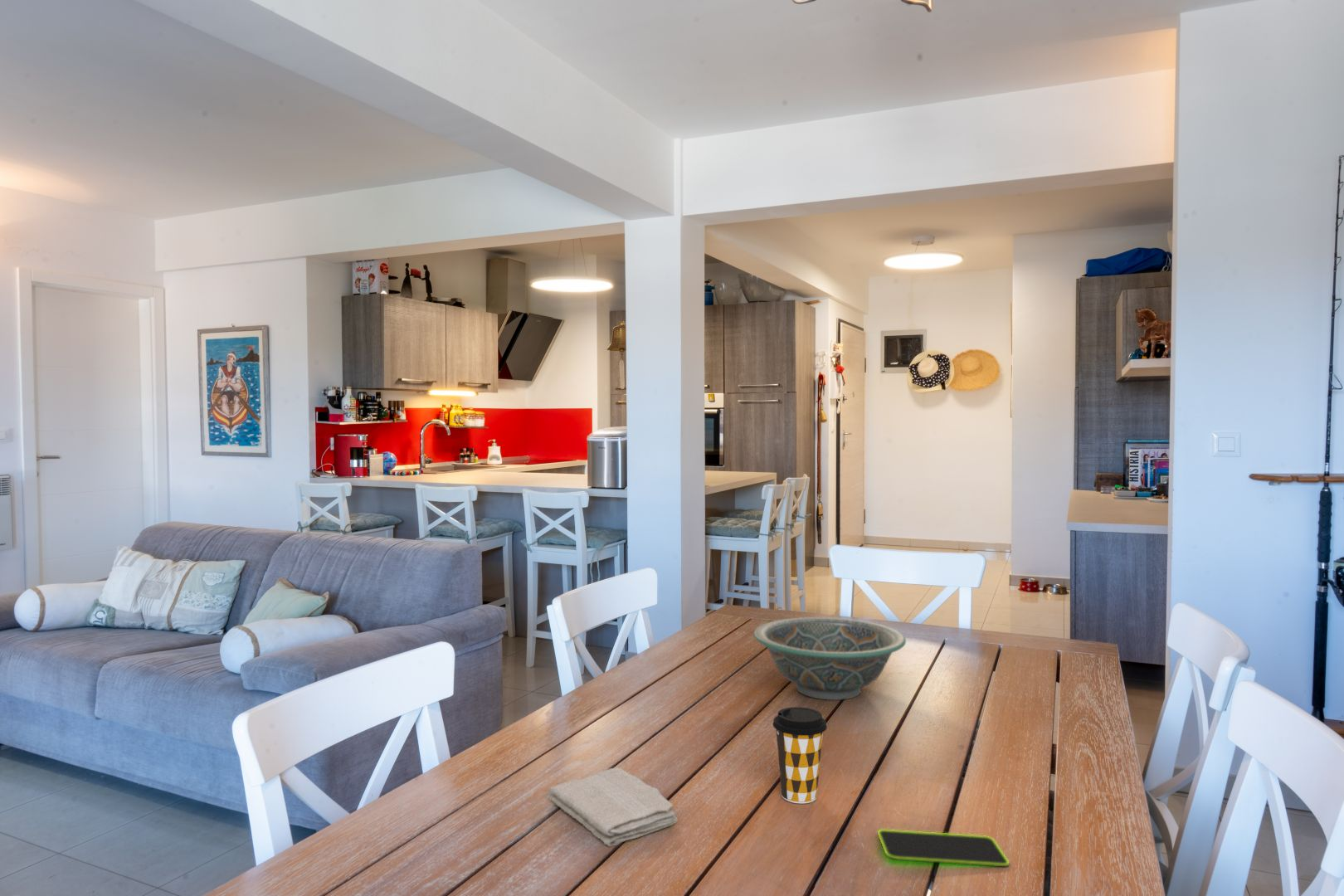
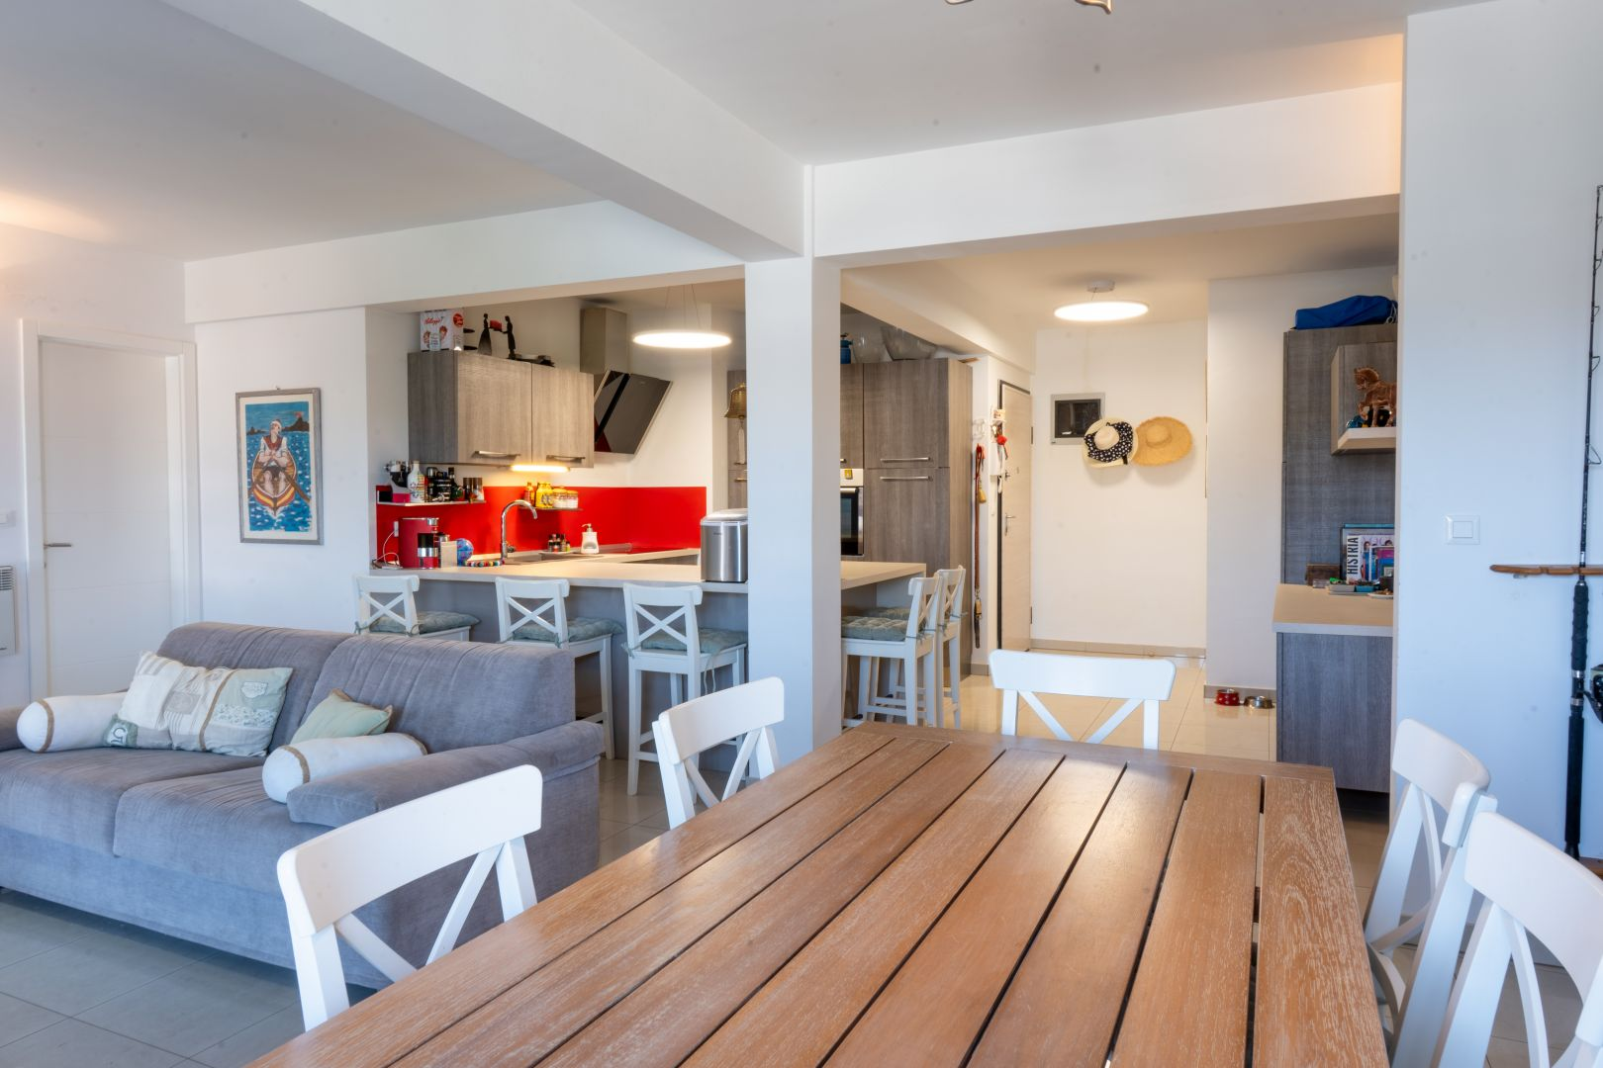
- smartphone (941, 847)
- coffee cup (799, 755)
- decorative bowl (828, 661)
- washcloth (611, 802)
